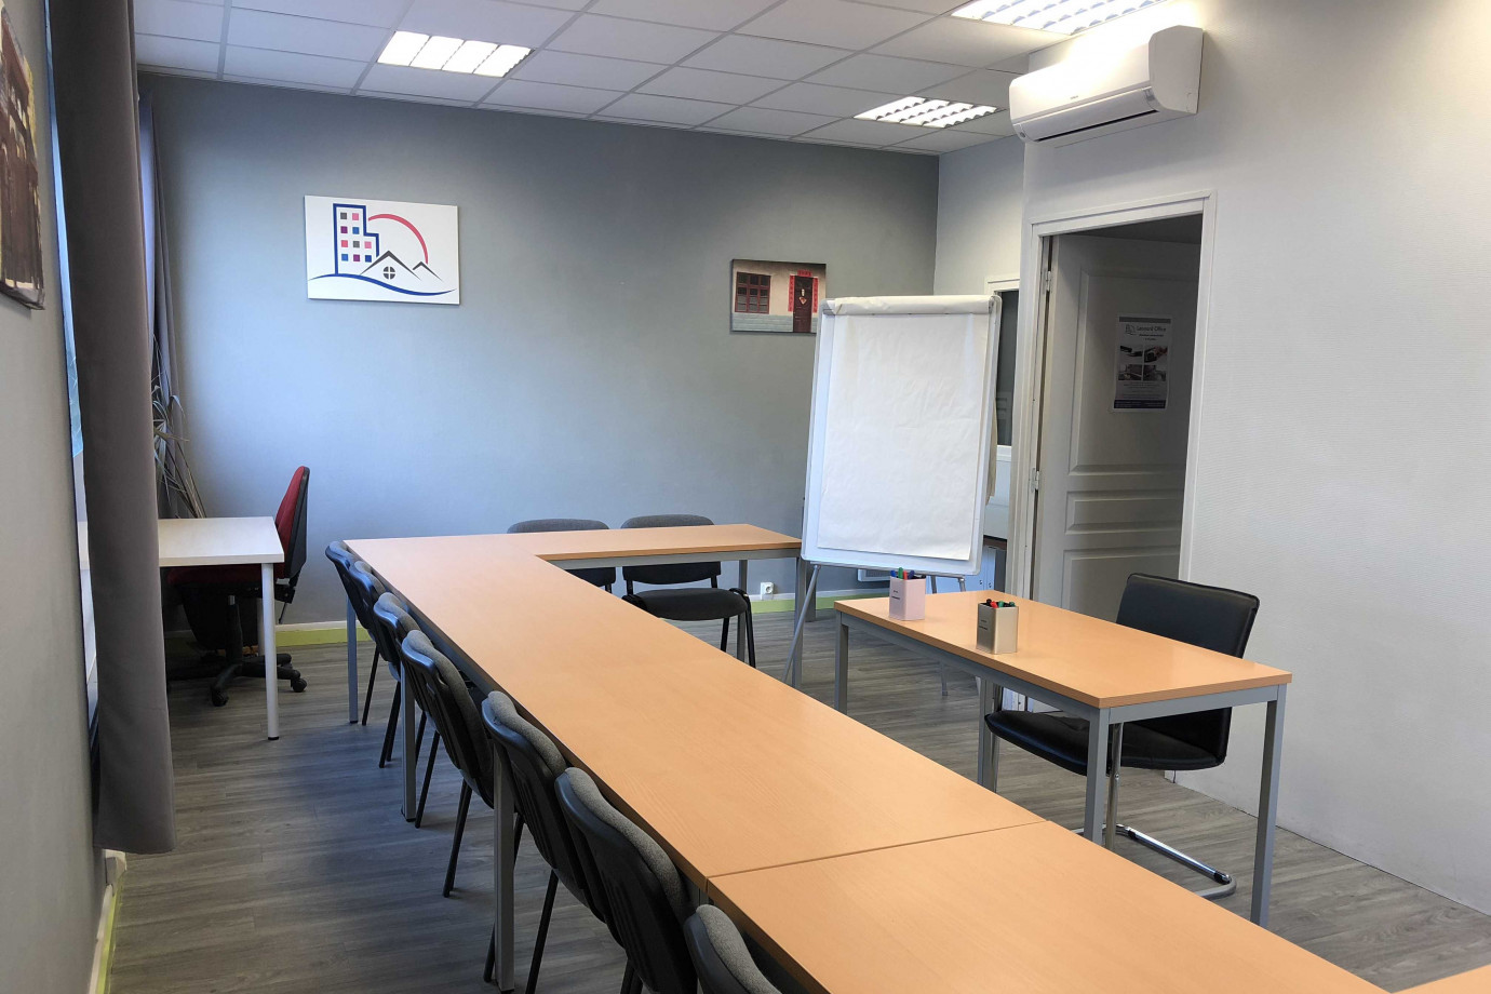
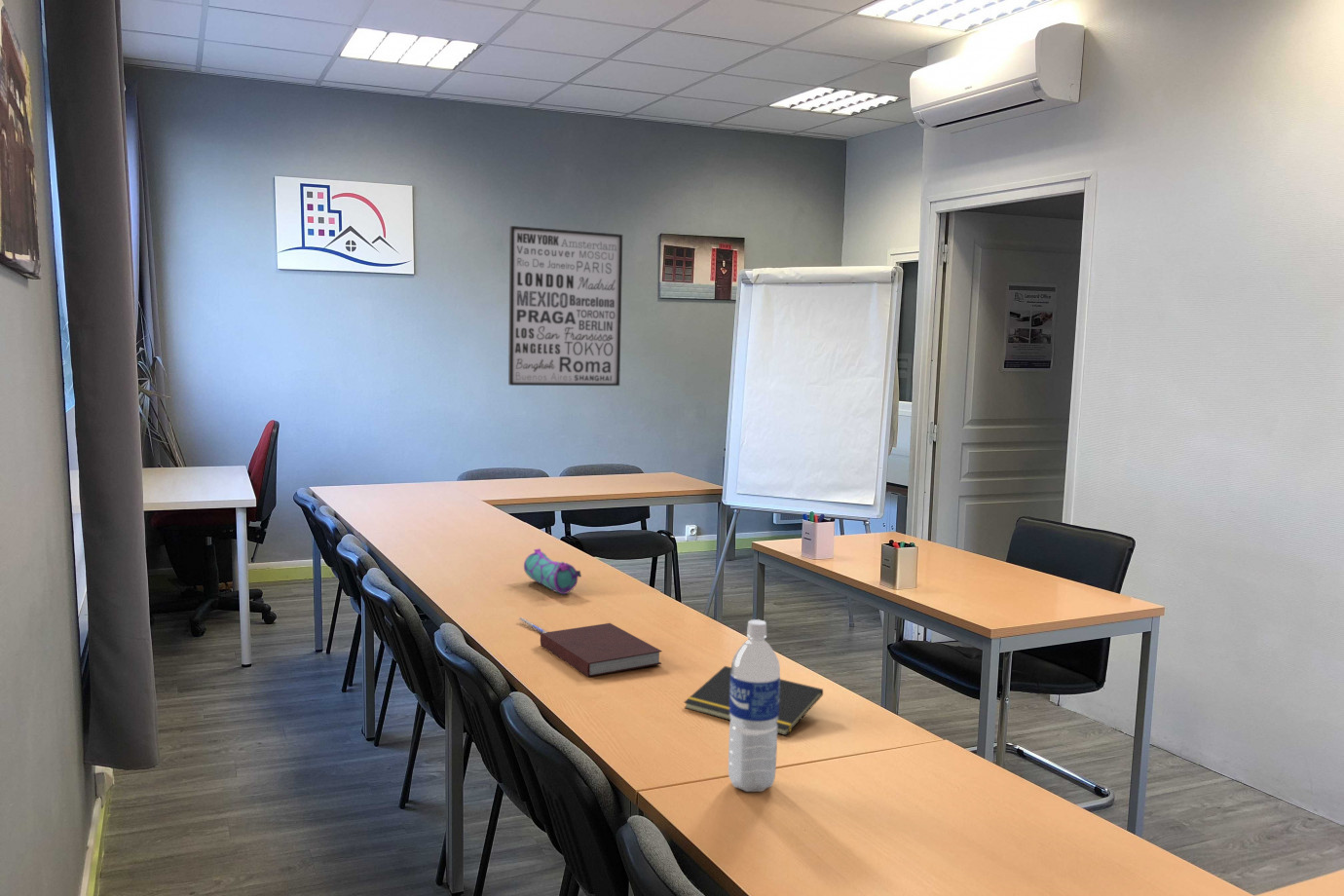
+ pencil case (550, 571)
+ wall art (566, 308)
+ notebook (599, 648)
+ water bottle (754, 703)
+ notepad (729, 694)
+ pen (533, 625)
